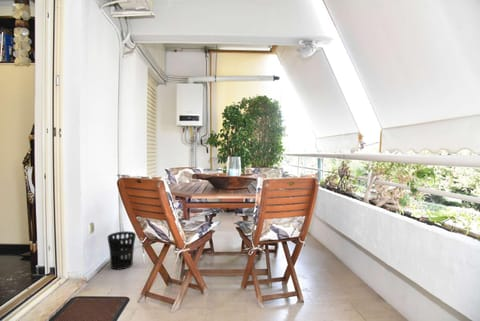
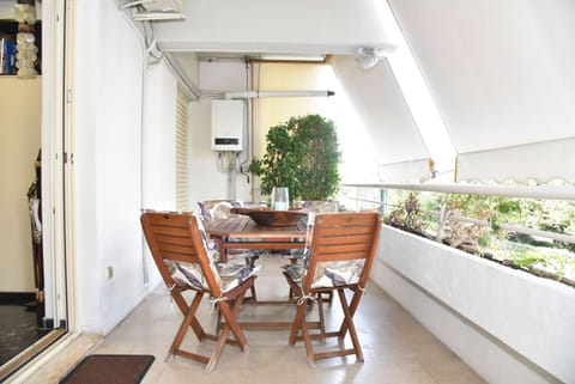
- wastebasket (121, 250)
